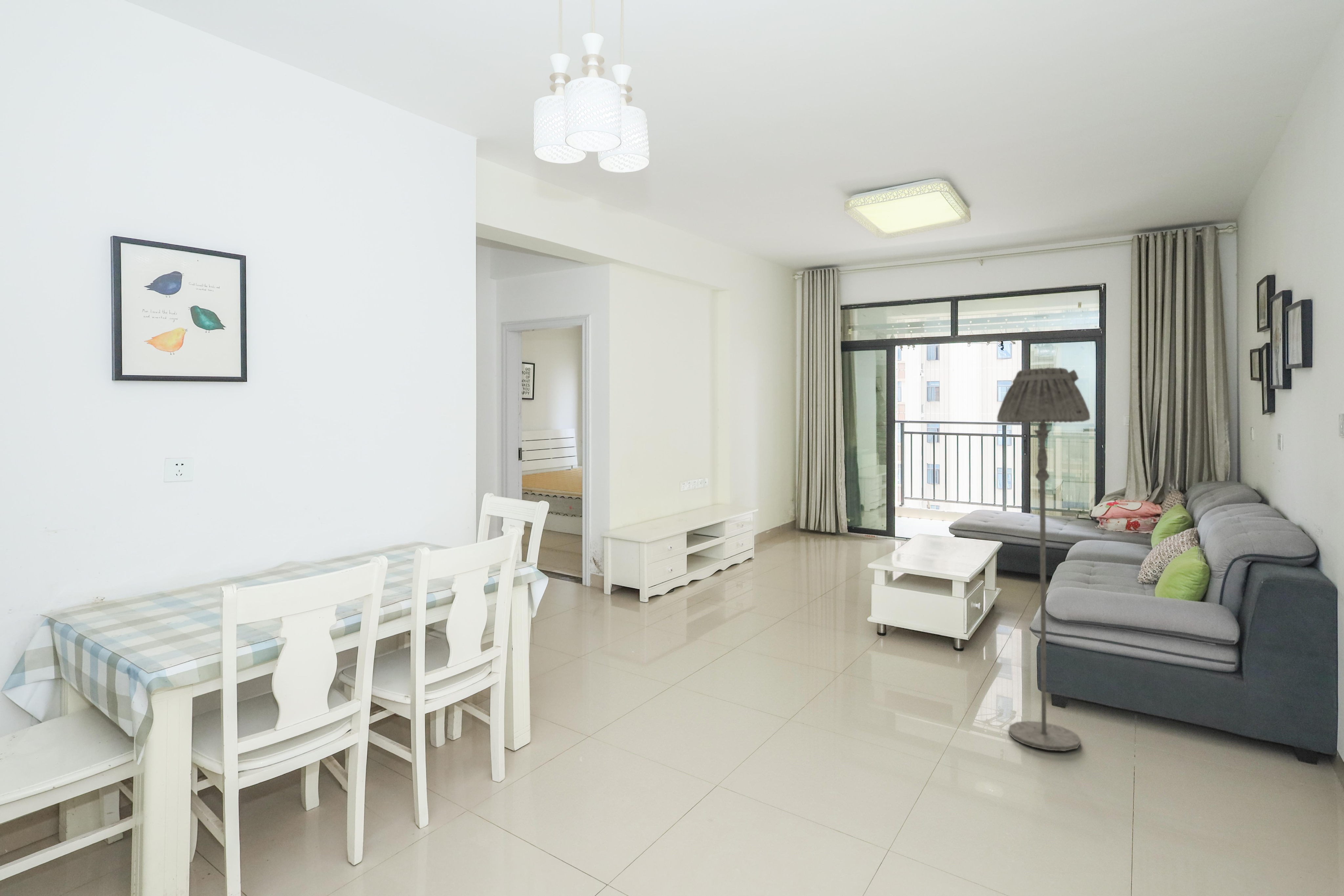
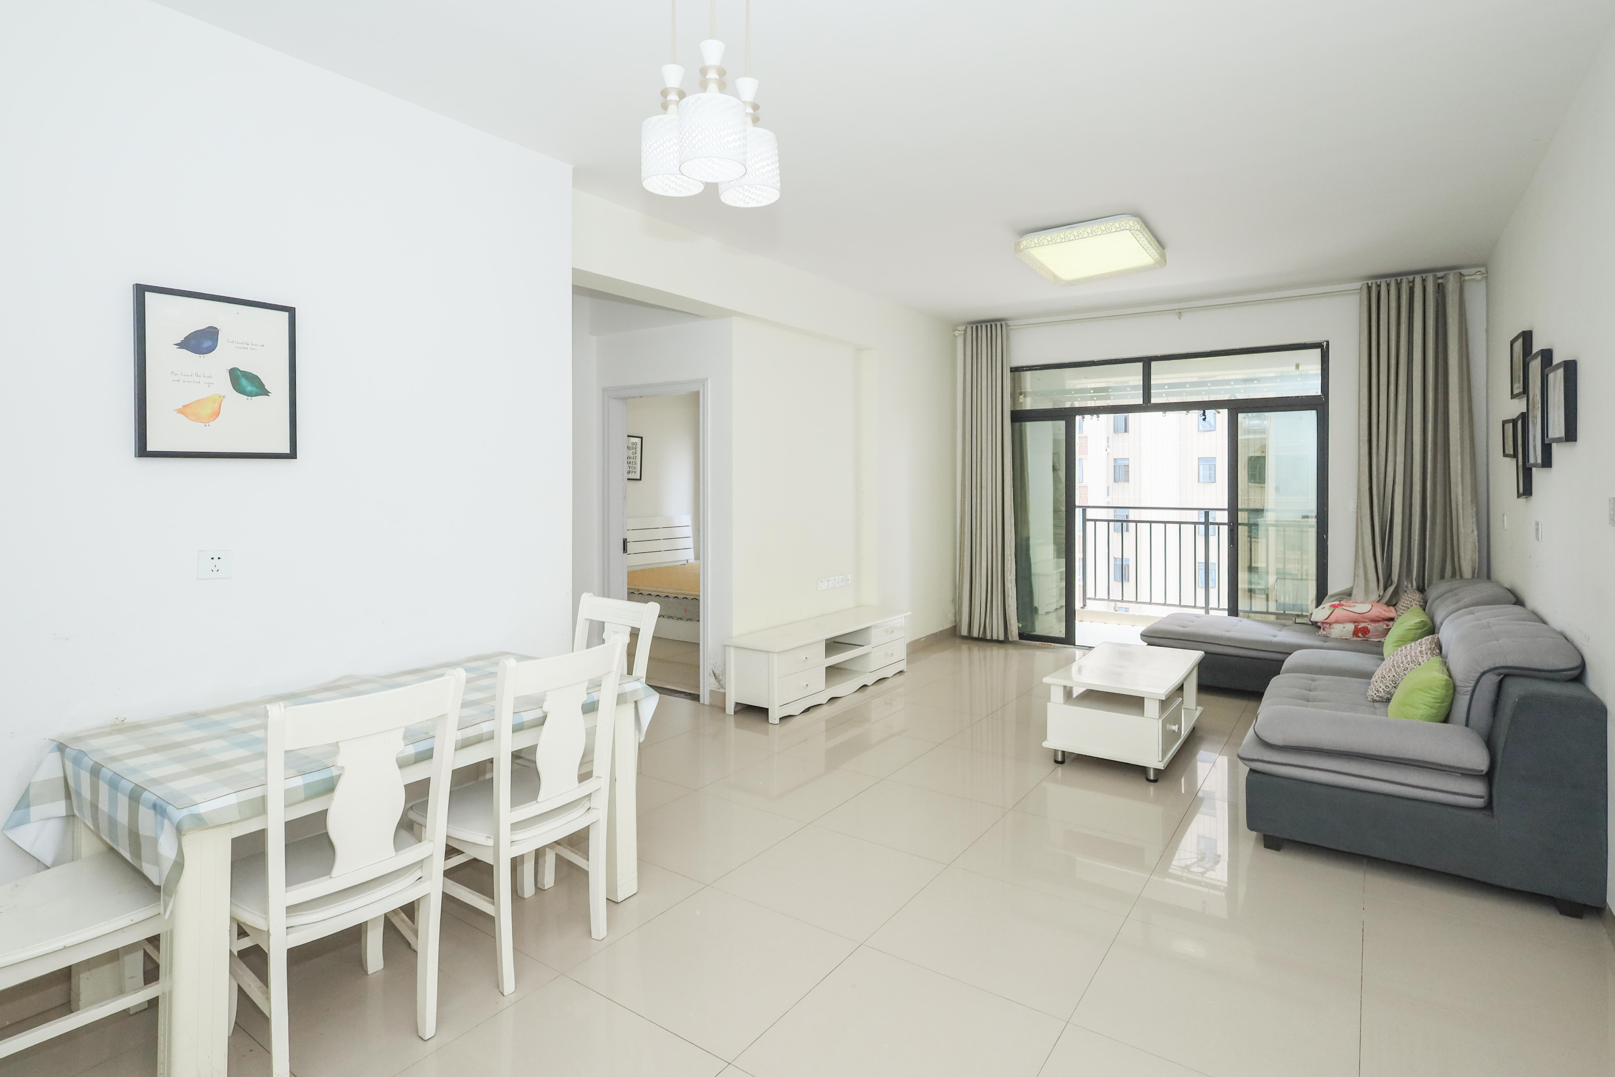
- floor lamp (1043, 553)
